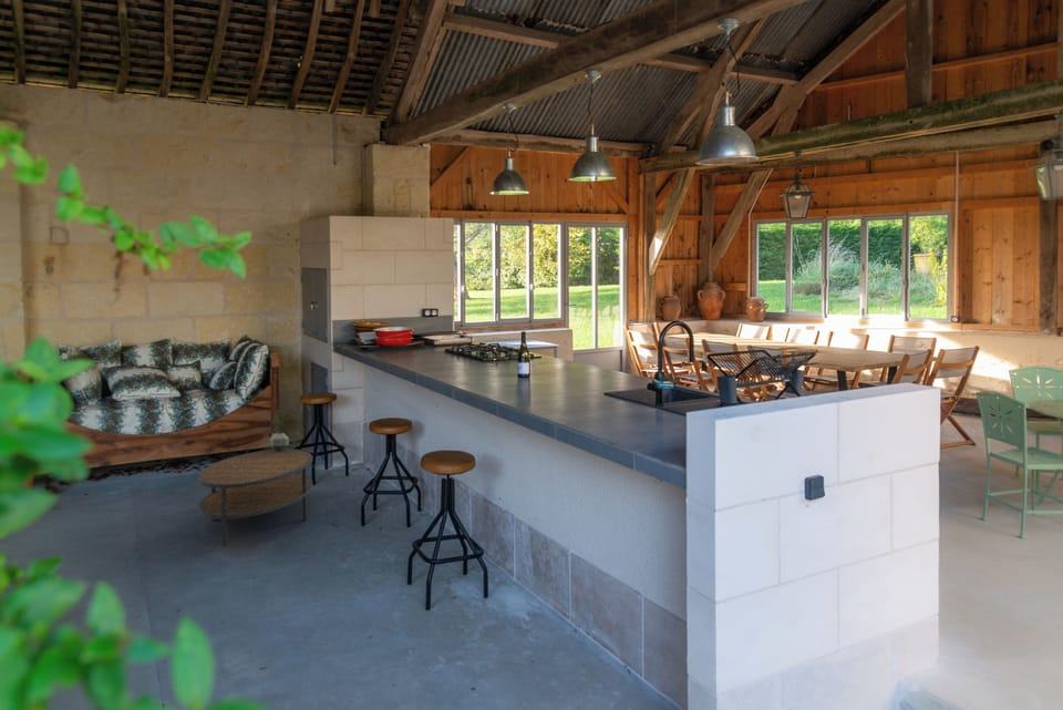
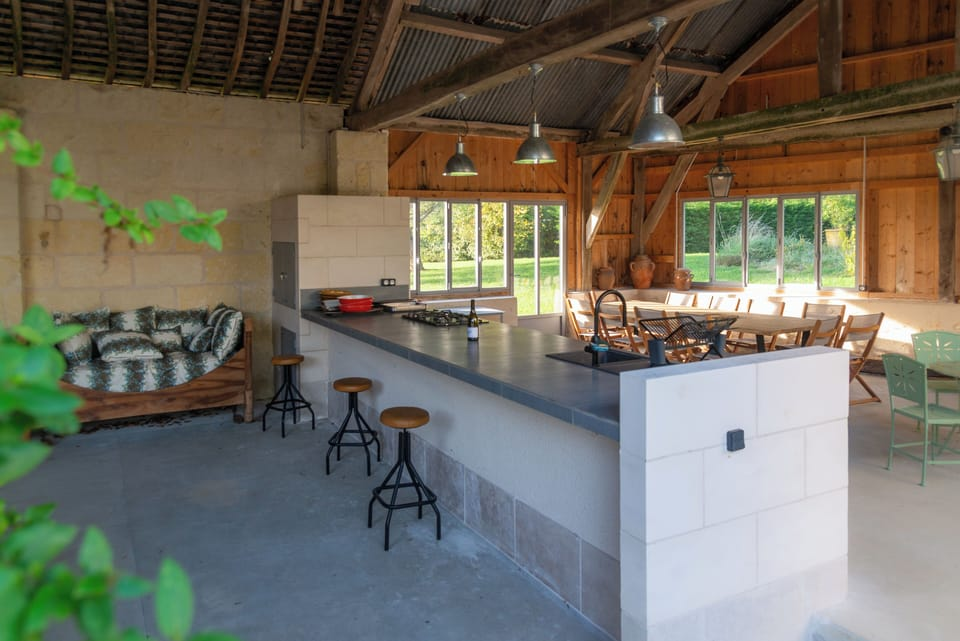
- coffee table (259, 492)
- potted plant (278, 430)
